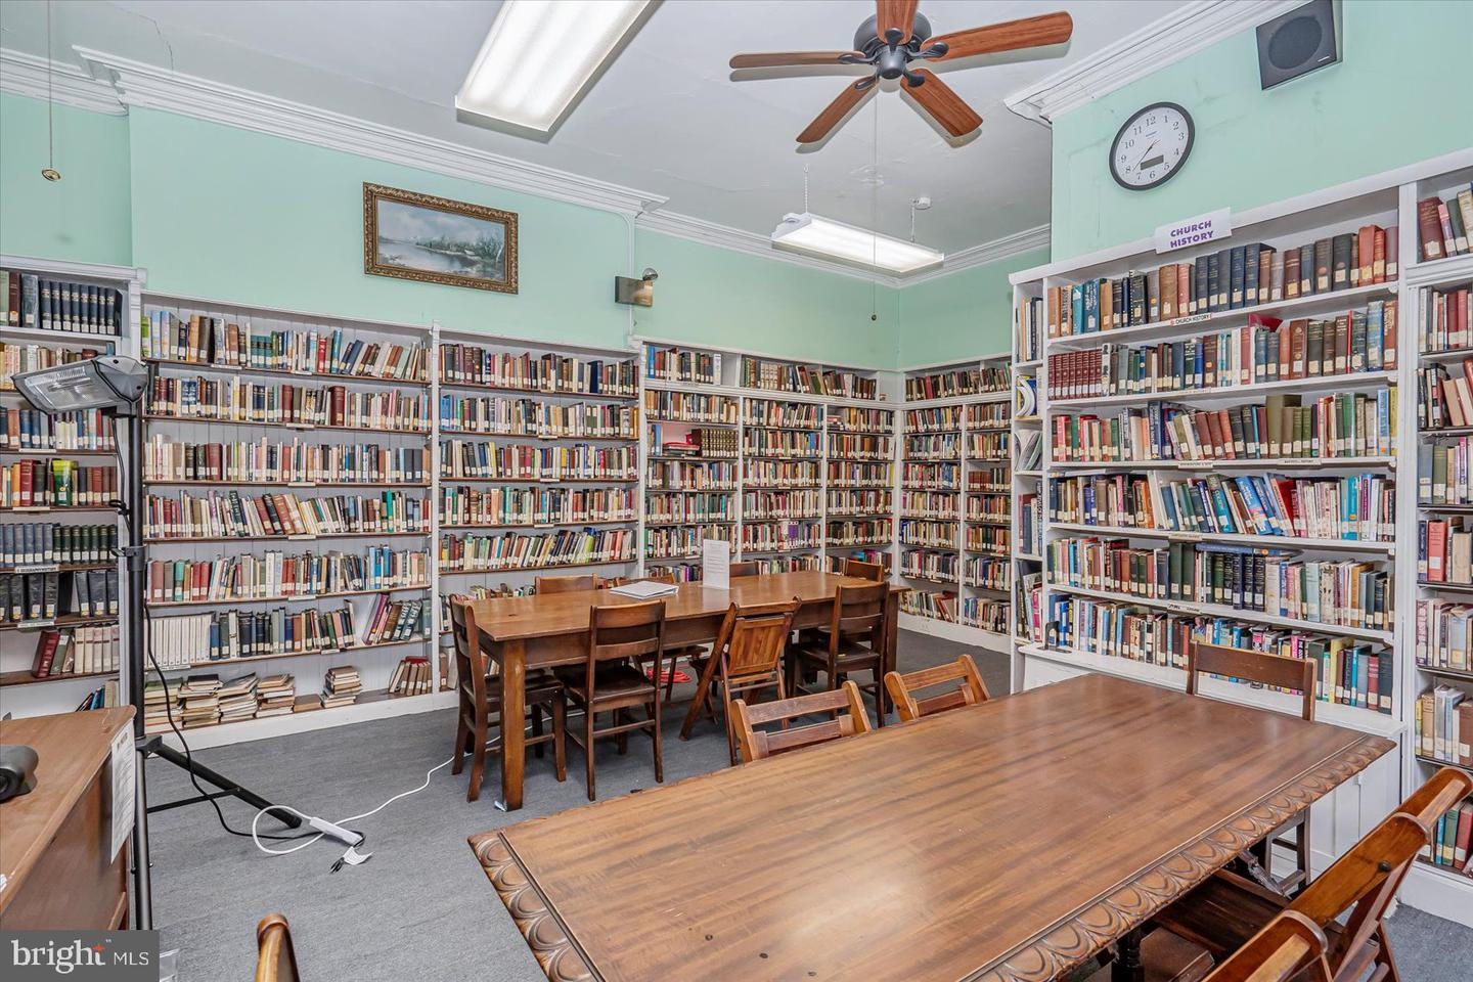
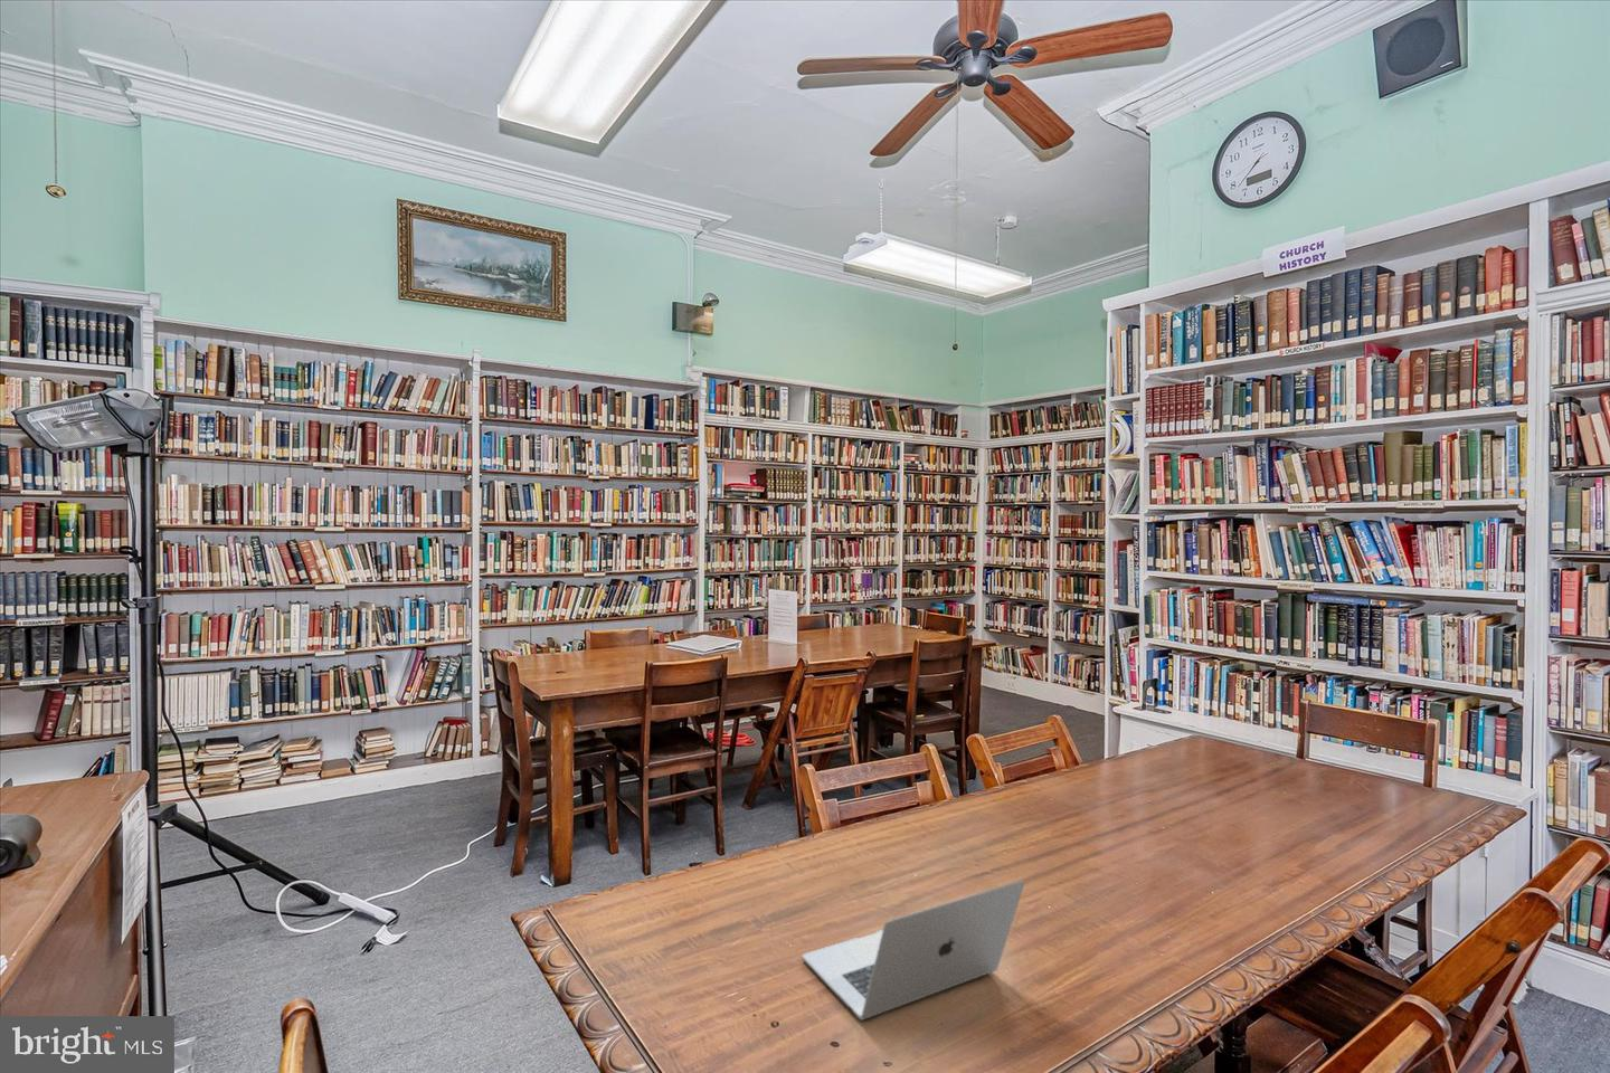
+ laptop (909, 922)
